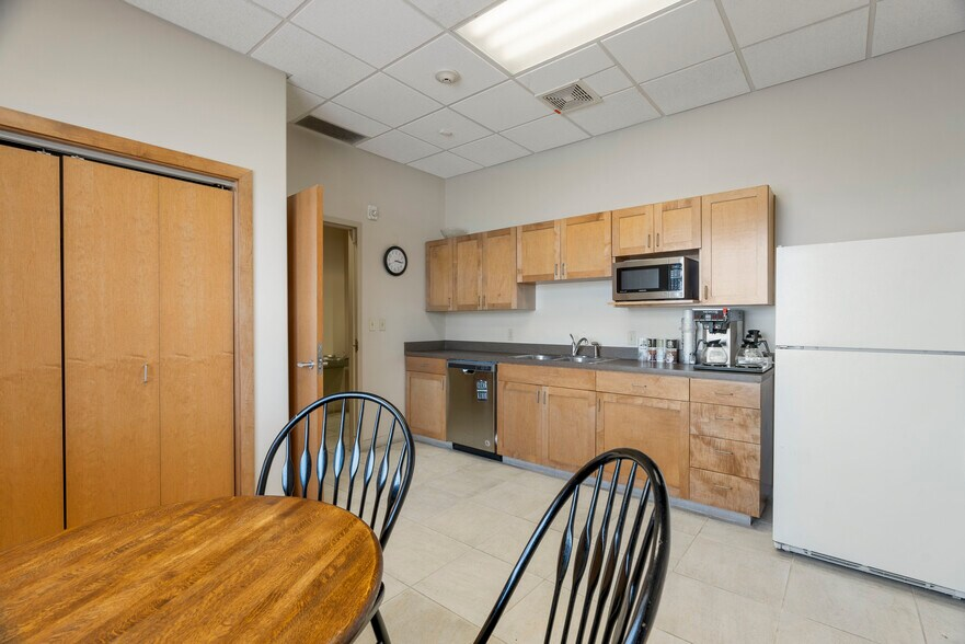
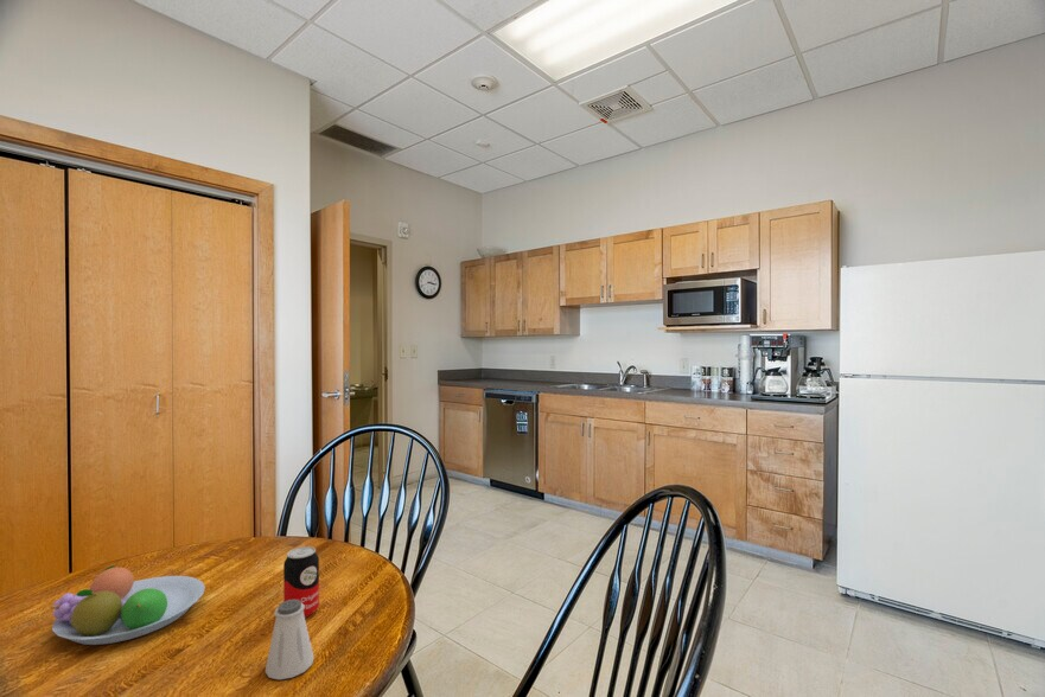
+ saltshaker (289, 634)
+ beverage can (301, 582)
+ fruit bowl (132, 594)
